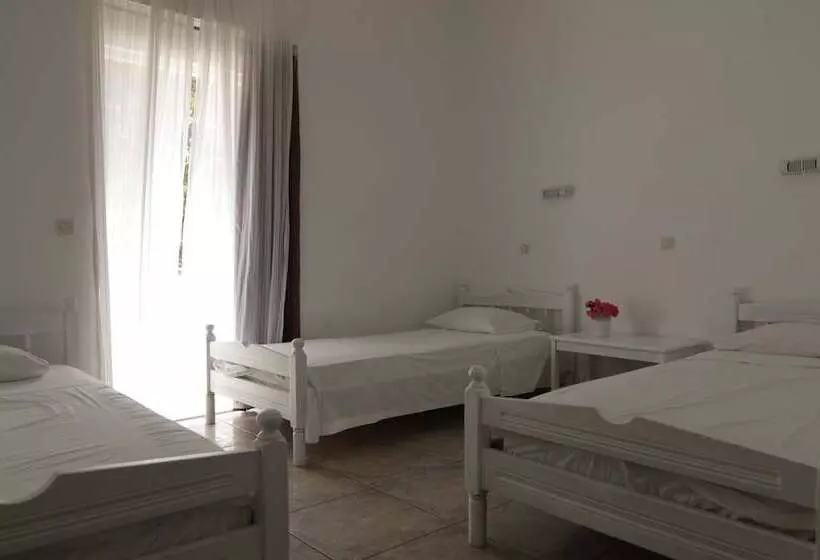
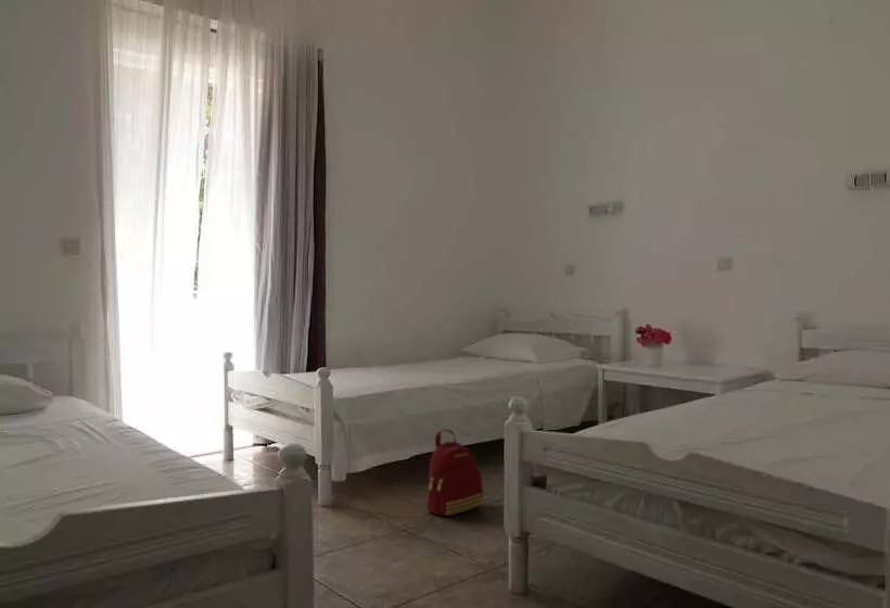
+ backpack (453, 470)
